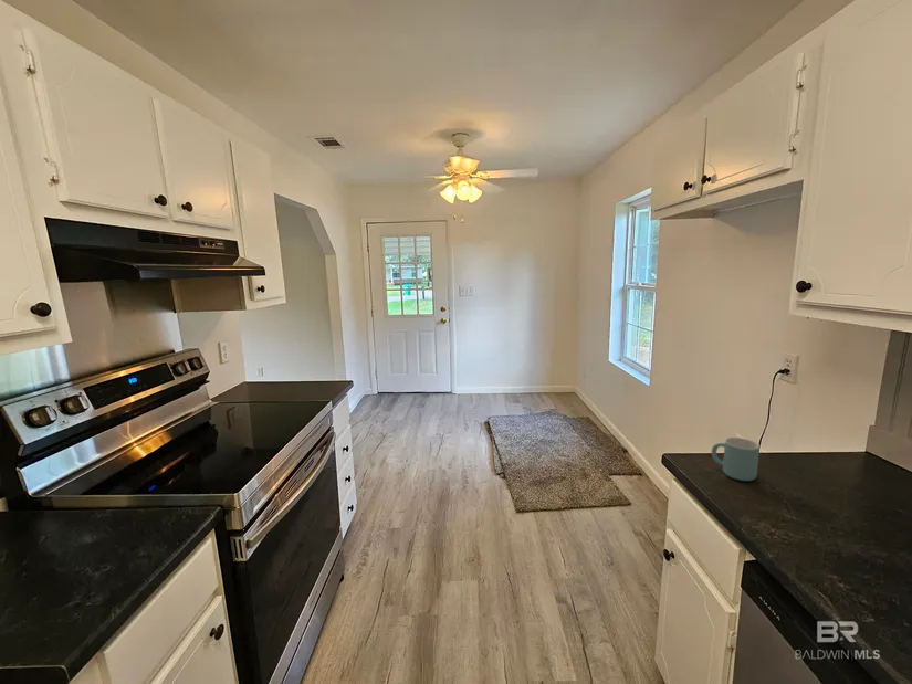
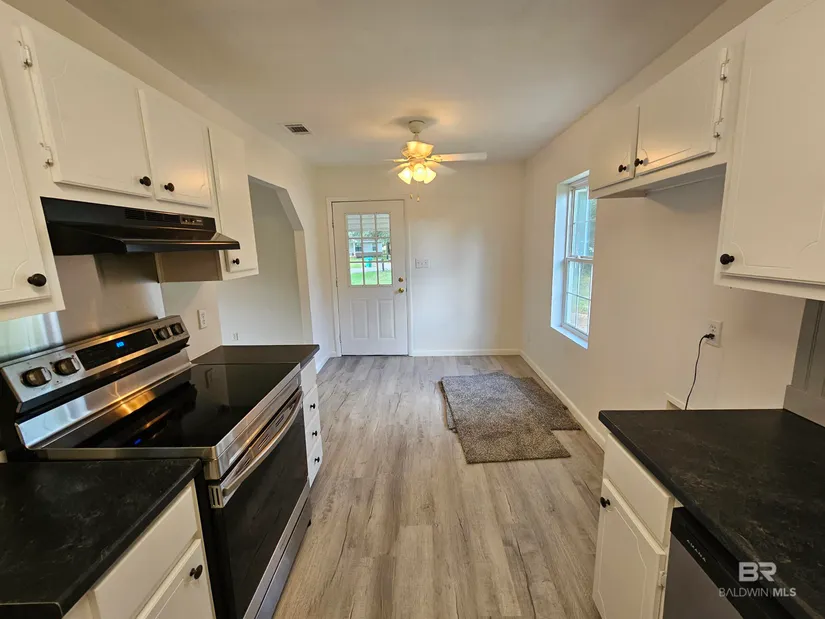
- mug (733, 456)
